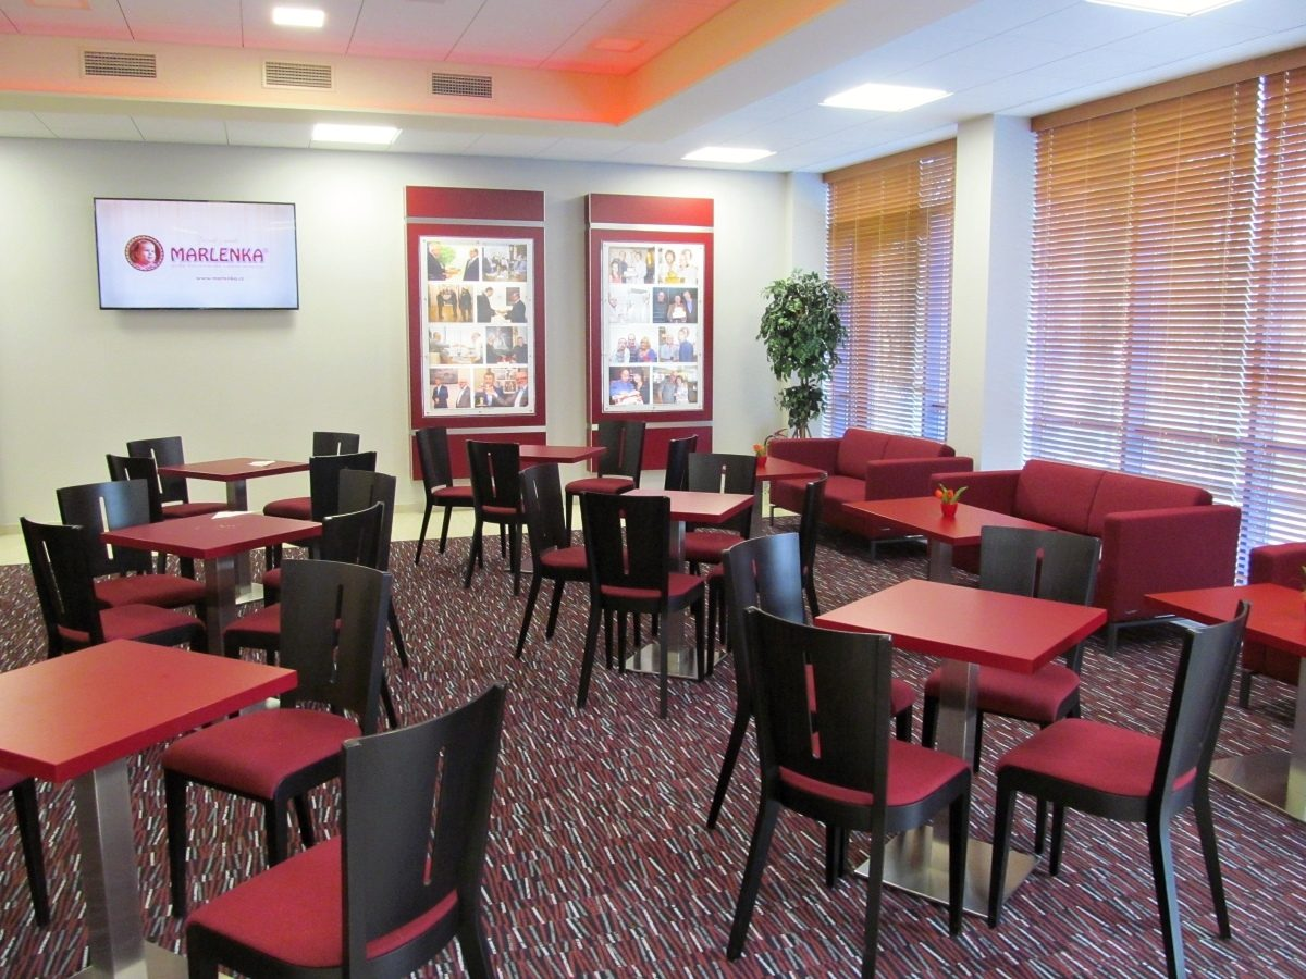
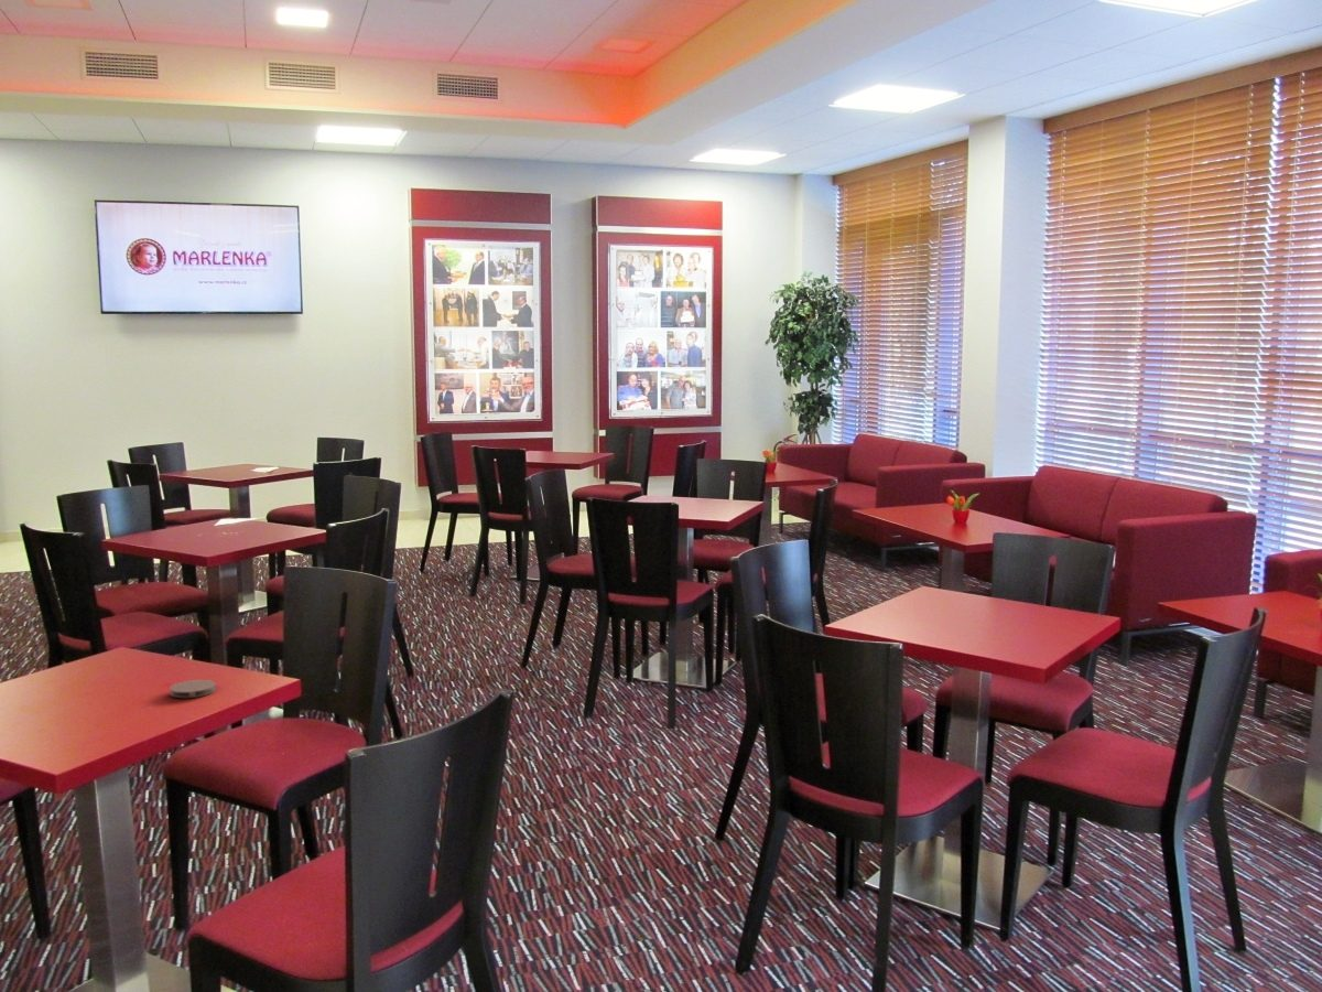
+ coaster (193, 688)
